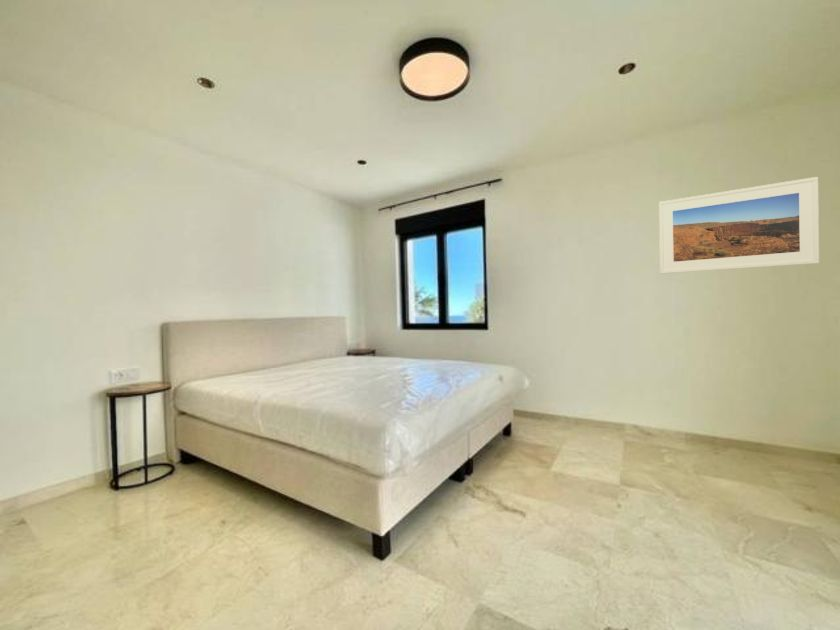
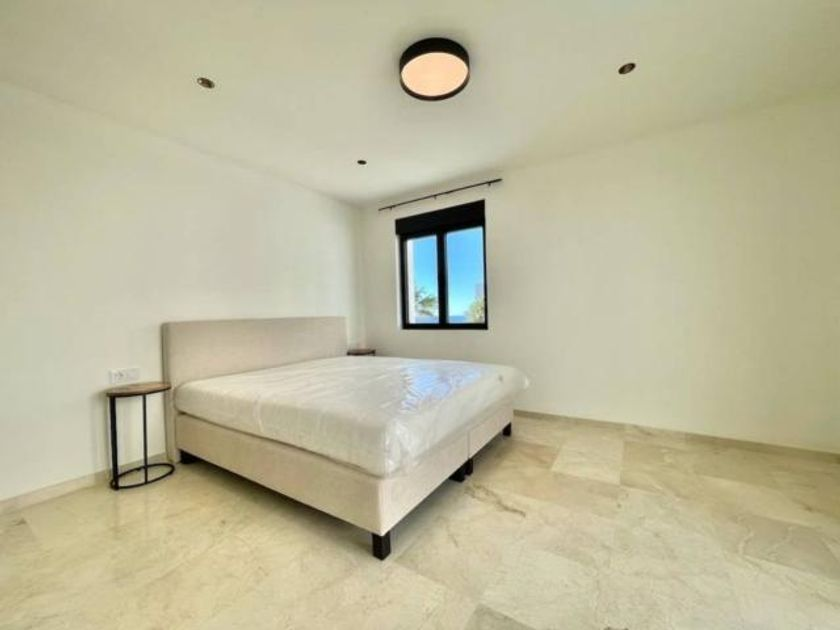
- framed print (731, 230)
